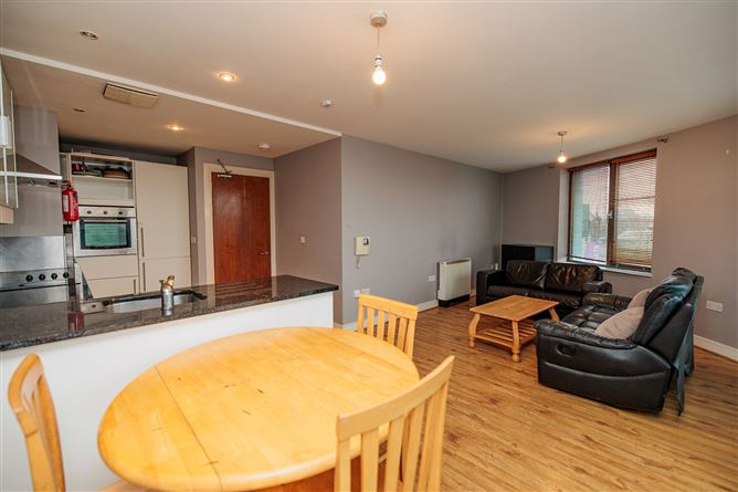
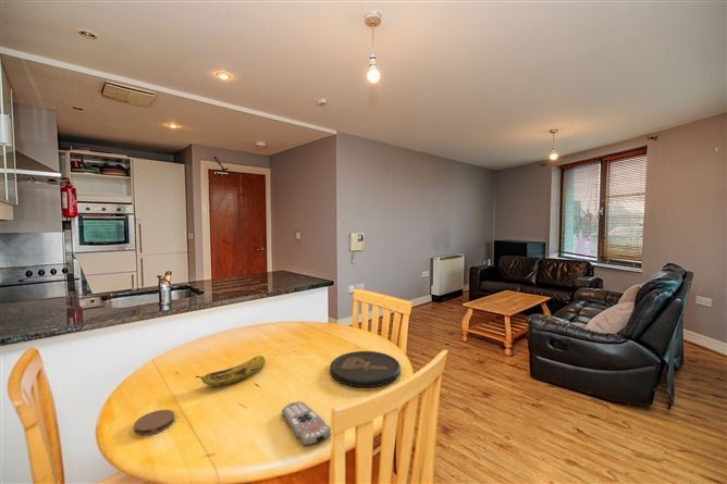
+ coaster (155, 421)
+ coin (365, 367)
+ remote control (304, 421)
+ fruit (234, 368)
